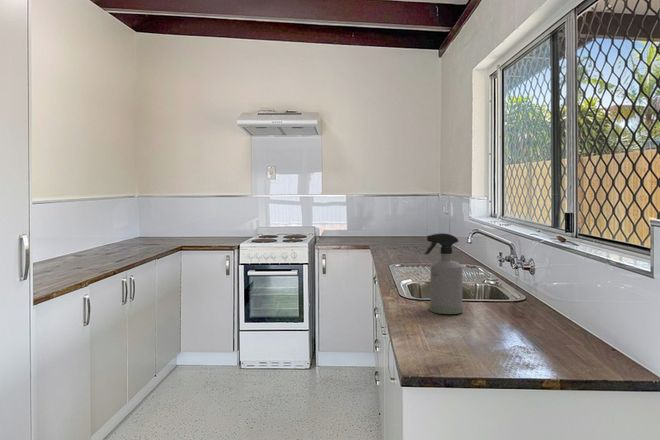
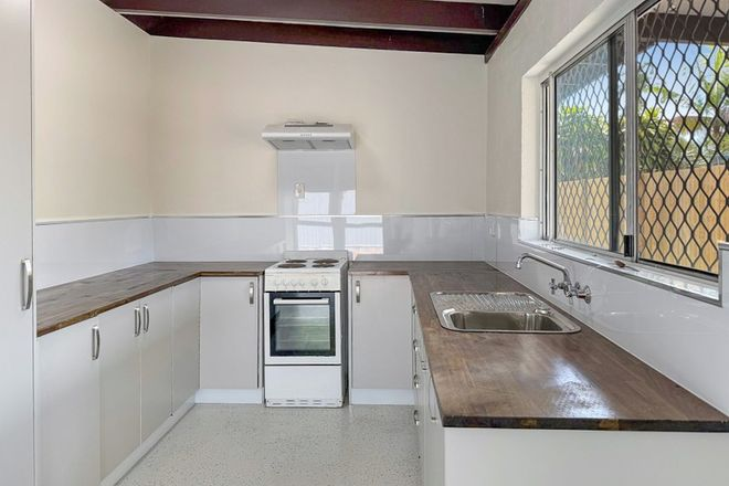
- spray bottle (443, 272)
